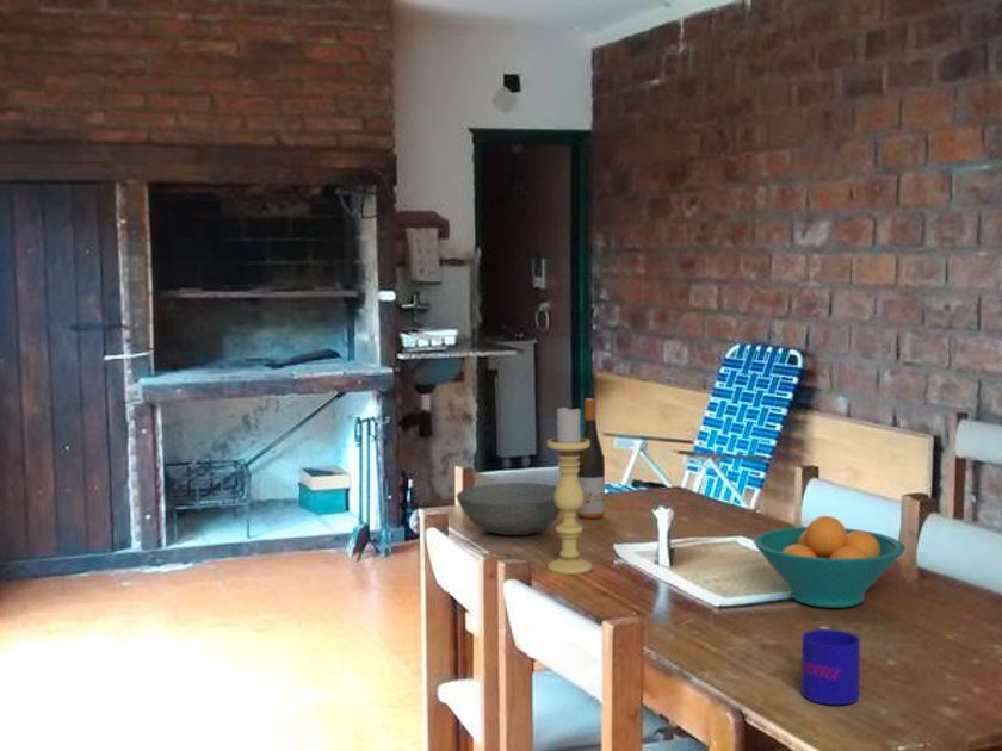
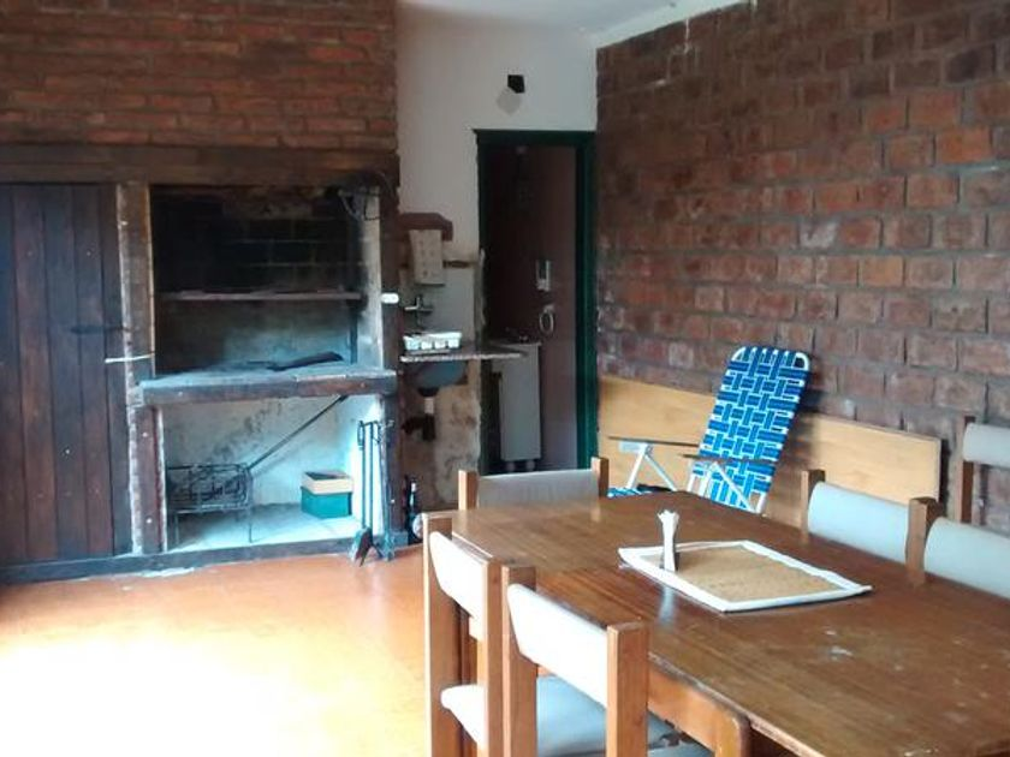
- candle holder (568, 486)
- bowl (512, 511)
- fruit bowl (827, 558)
- mug (834, 663)
- wine bottle (590, 457)
